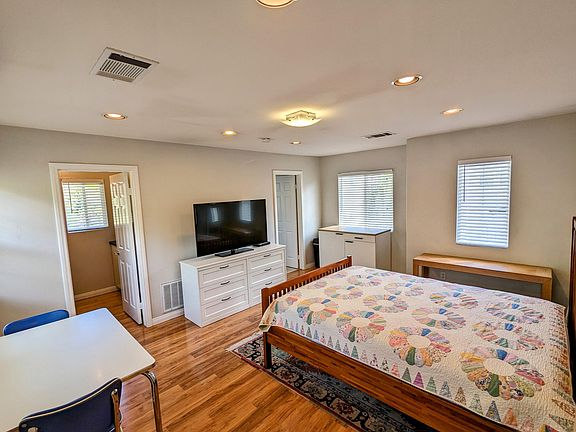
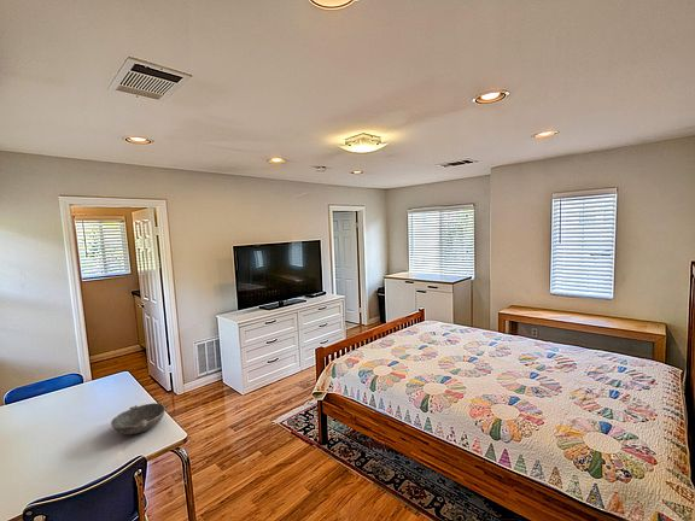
+ bowl (139, 418)
